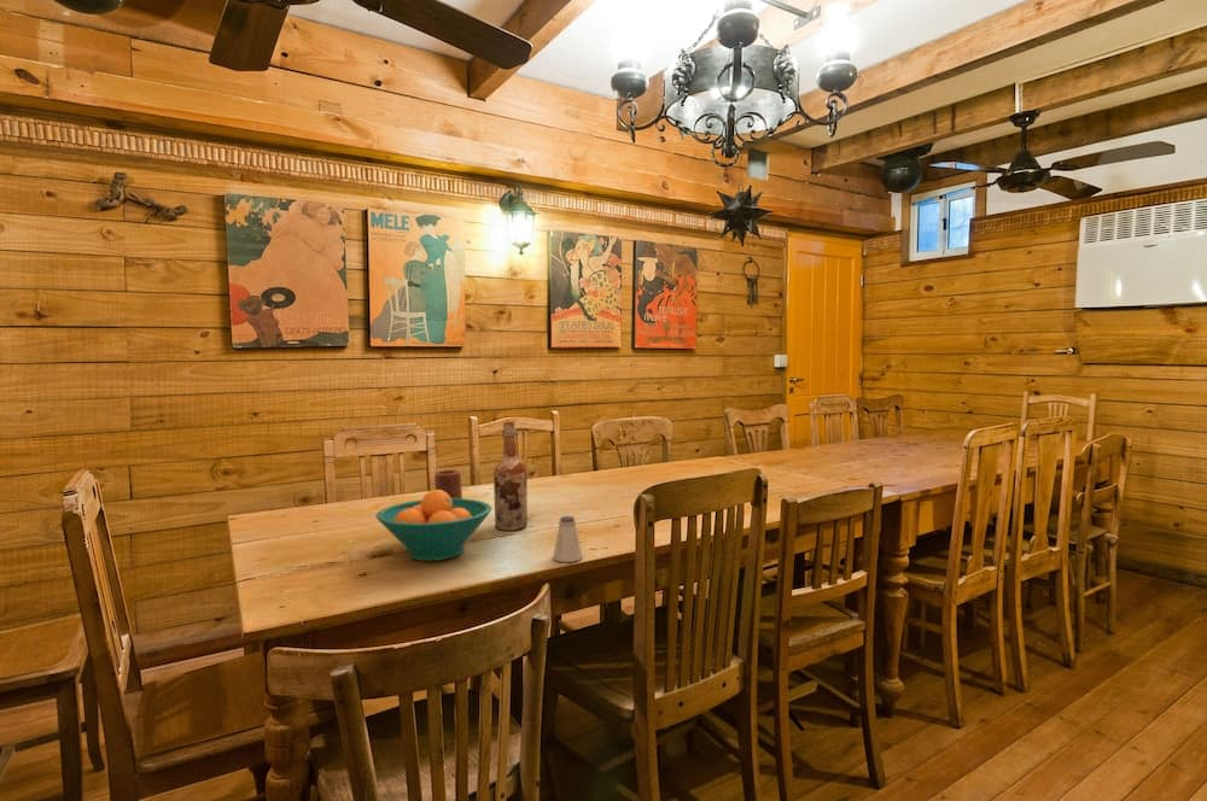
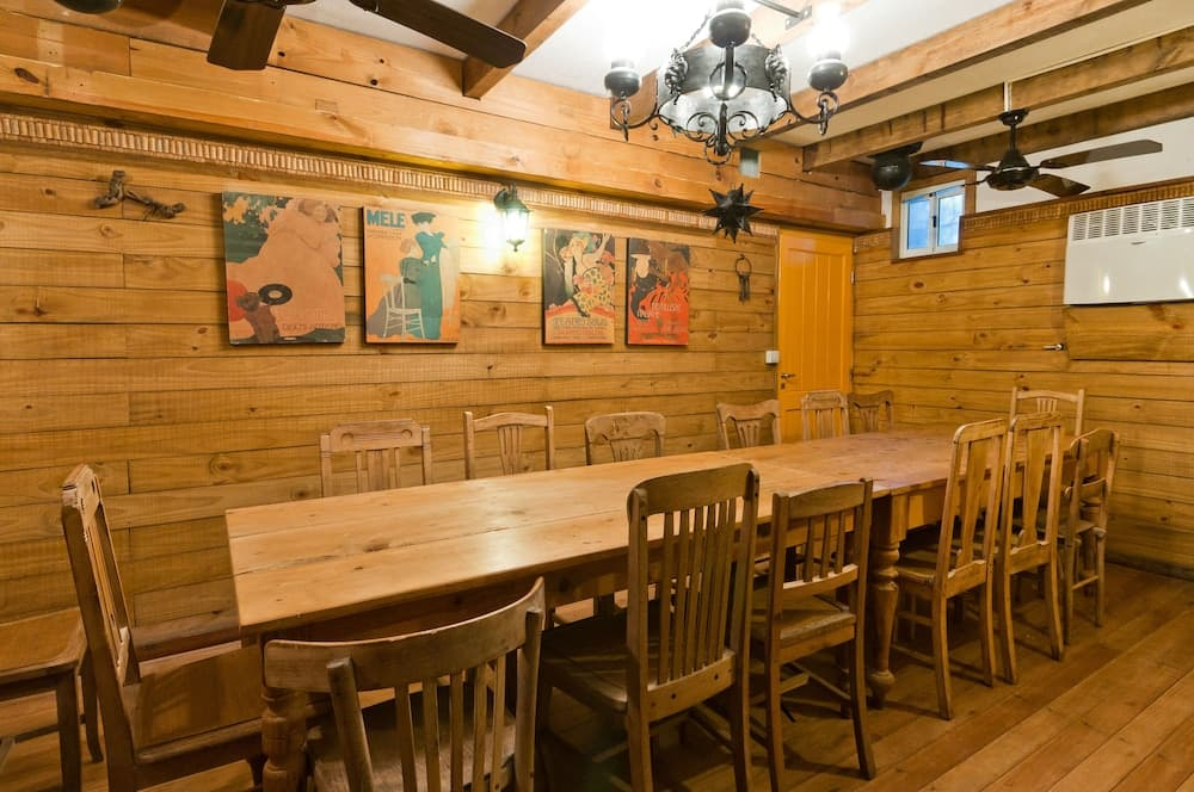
- fruit bowl (435, 521)
- candle (449, 495)
- saltshaker (567, 537)
- wine bottle (509, 474)
